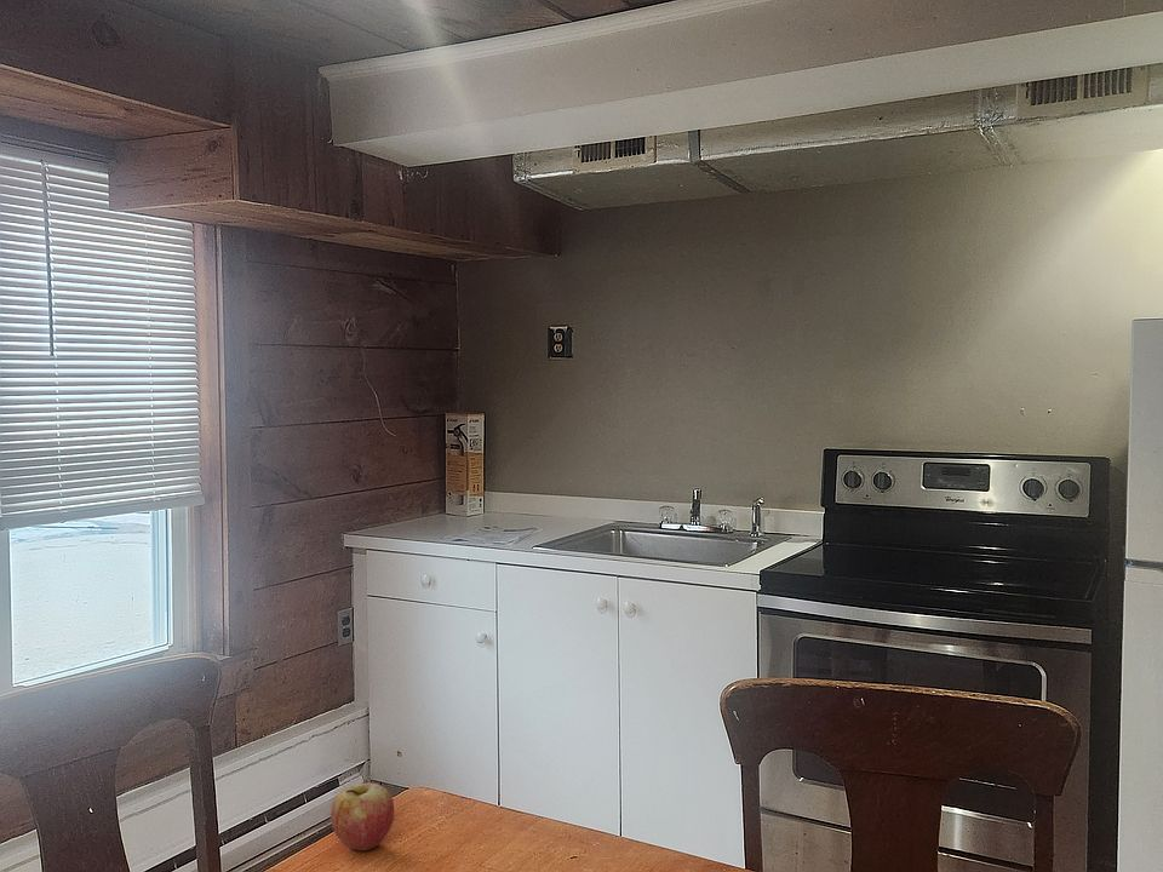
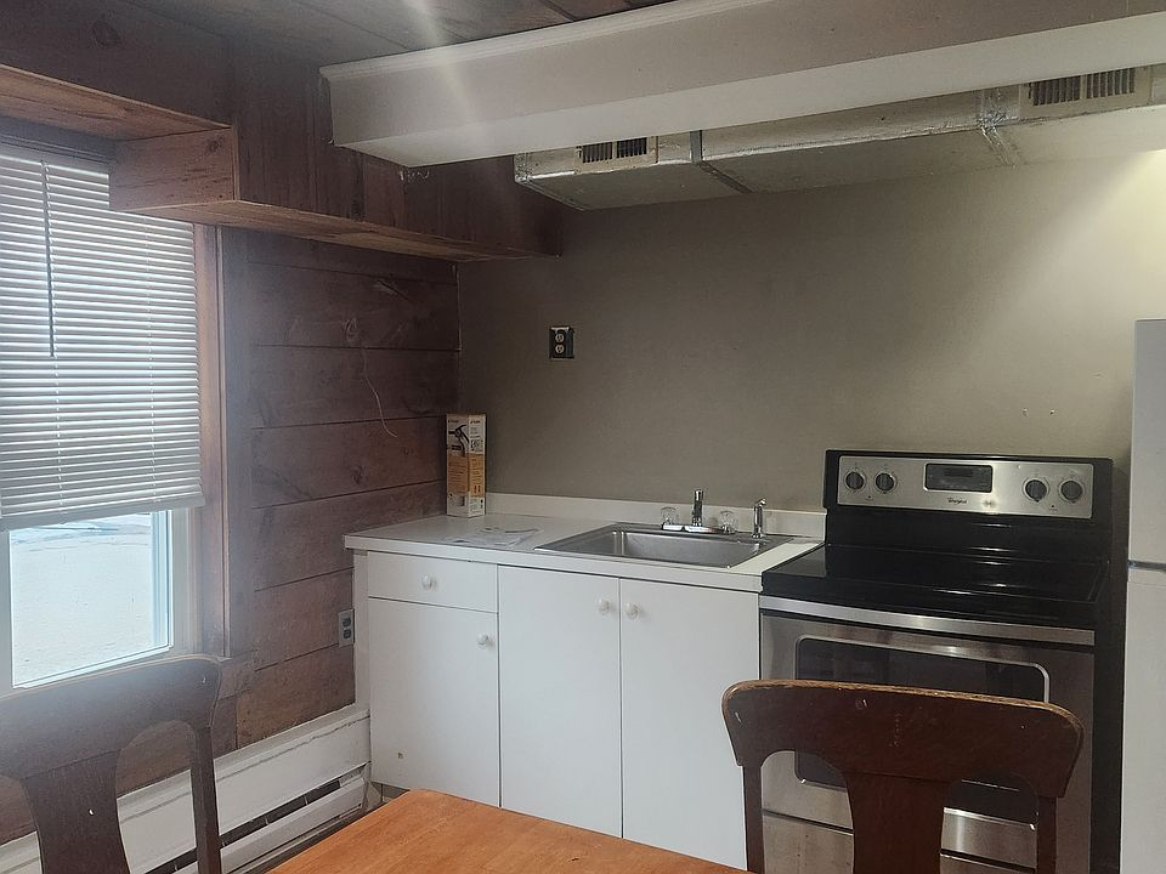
- fruit (362, 814)
